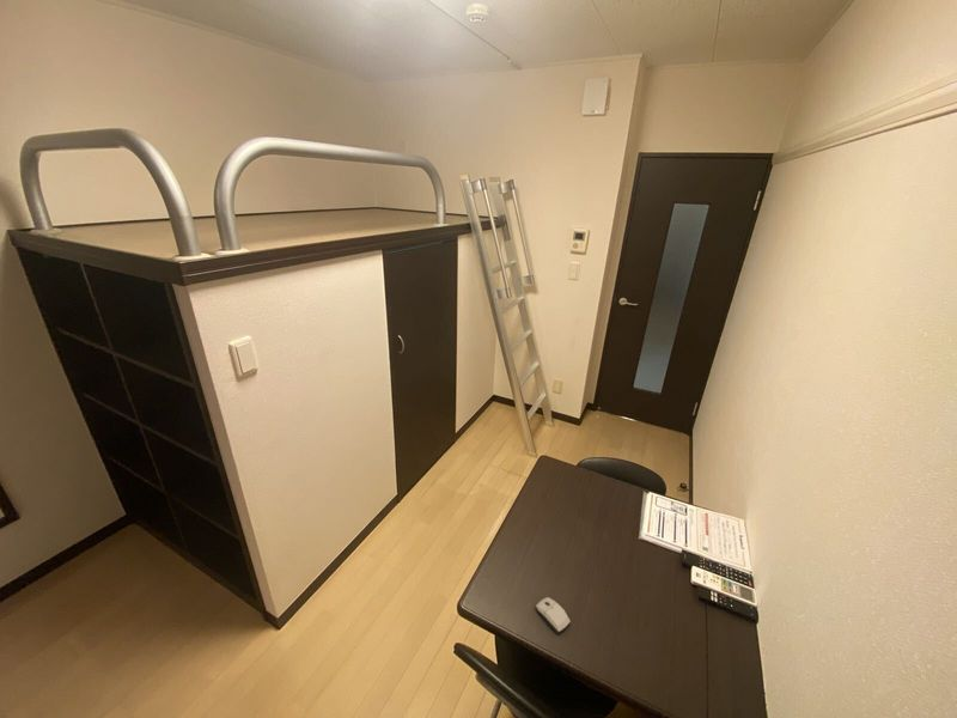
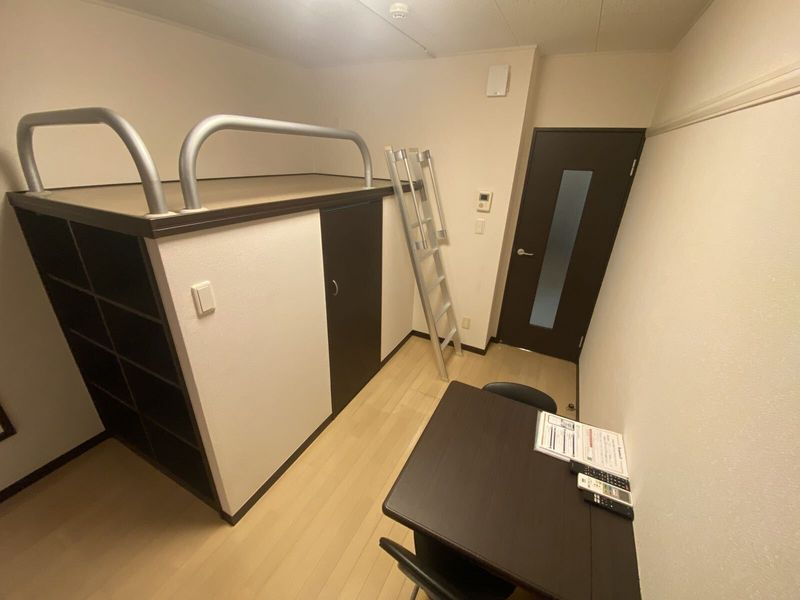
- computer mouse (553, 611)
